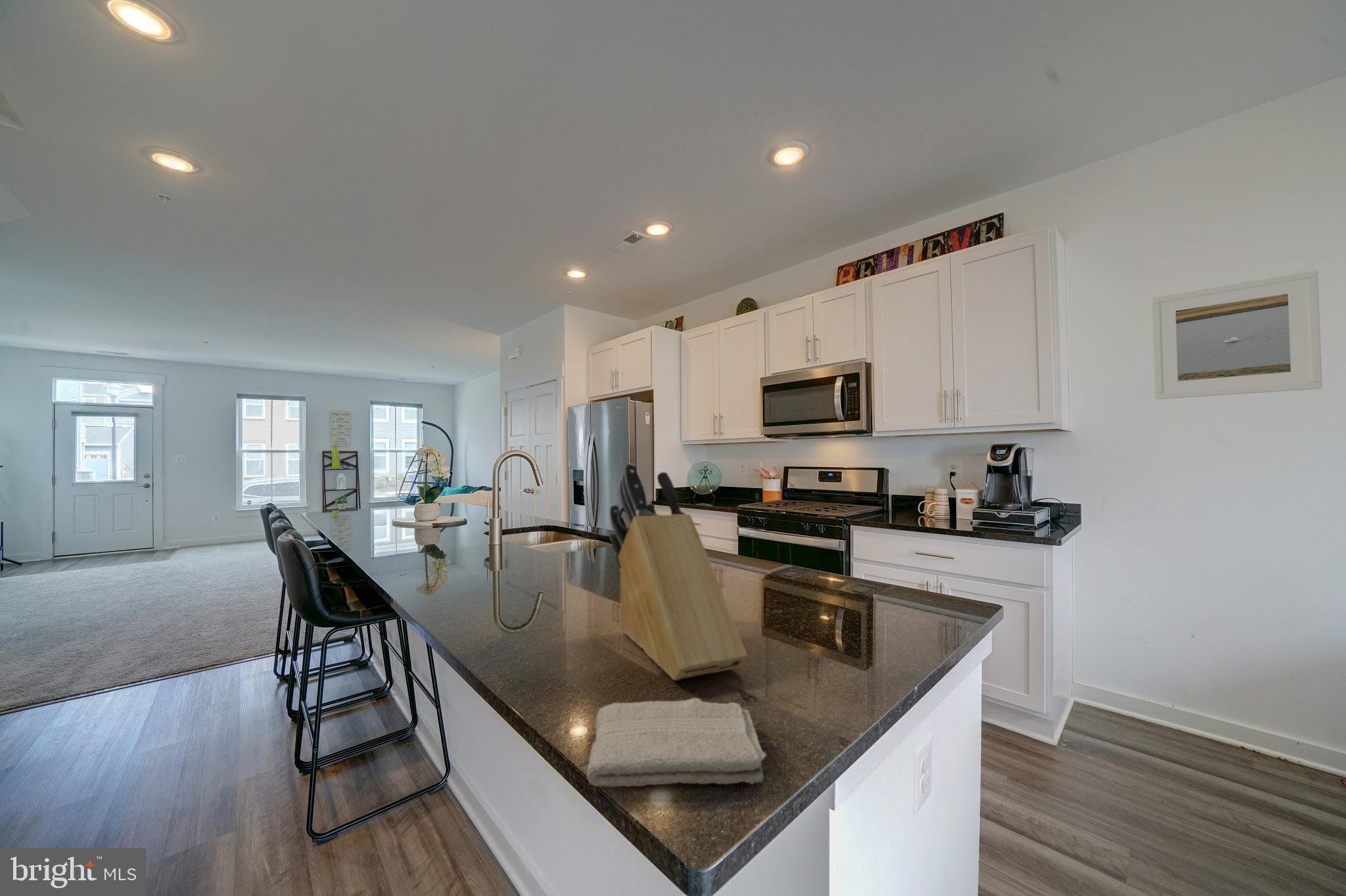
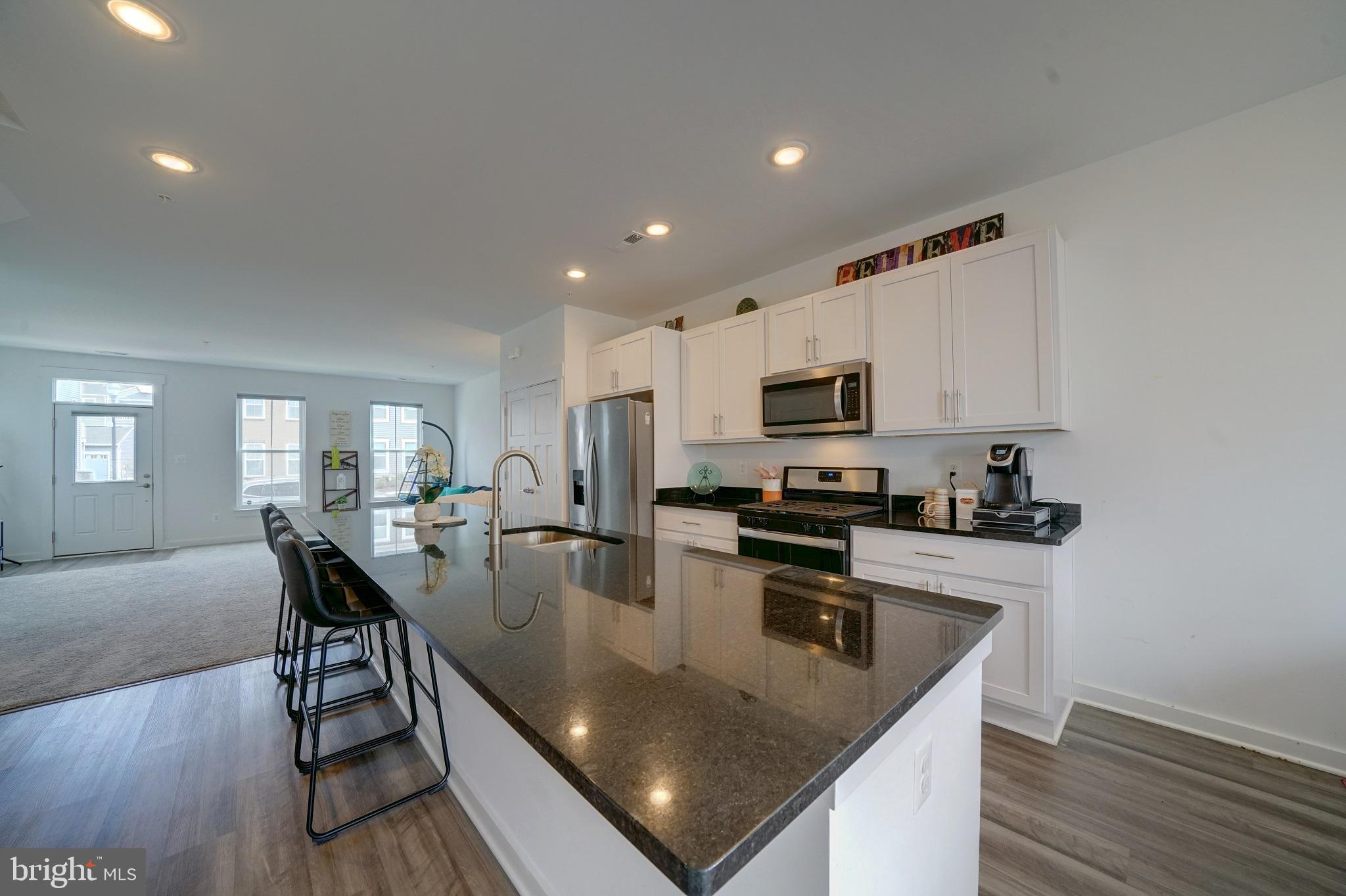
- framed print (1230, 340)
- washcloth (675, 738)
- knife block (664, 552)
